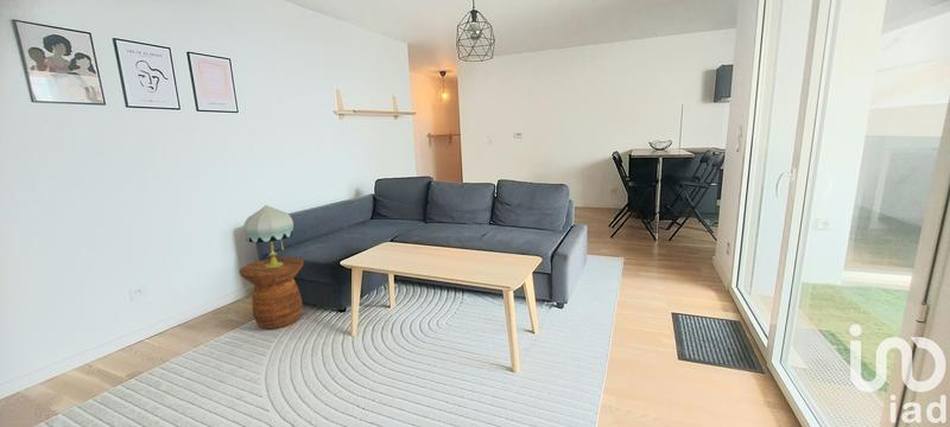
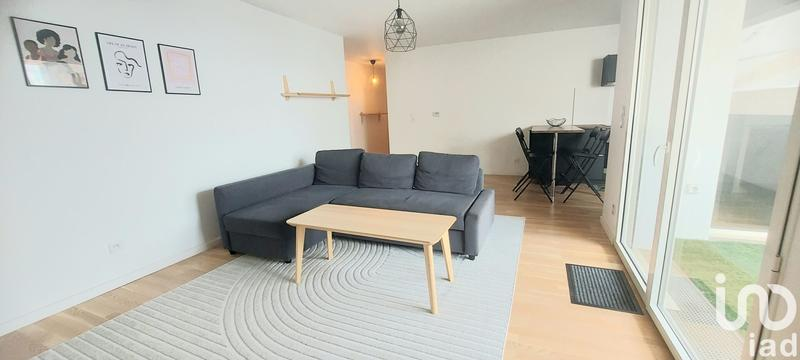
- table lamp (270, 235)
- side table (276, 293)
